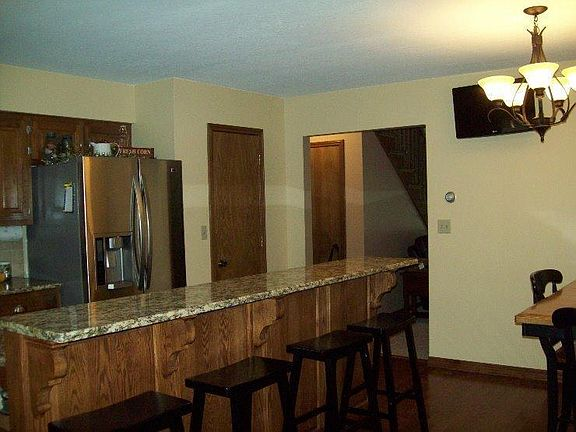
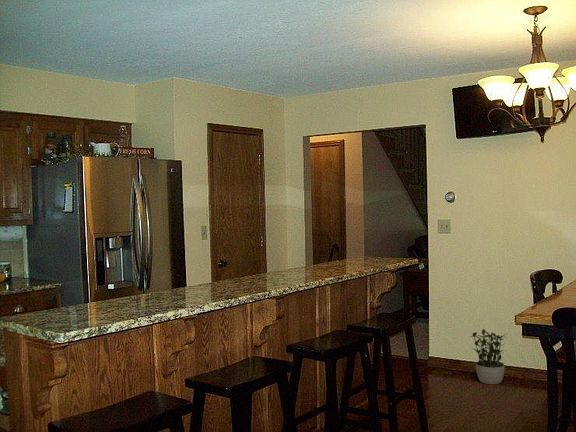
+ potted plant (488, 354)
